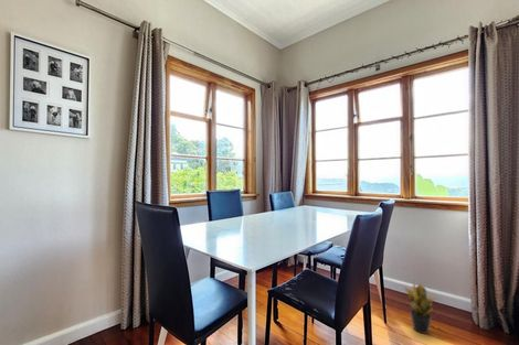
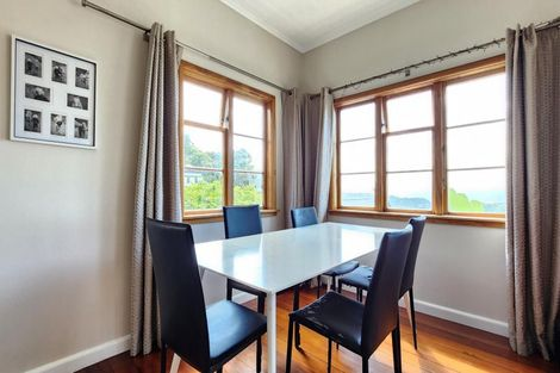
- potted plant (422, 306)
